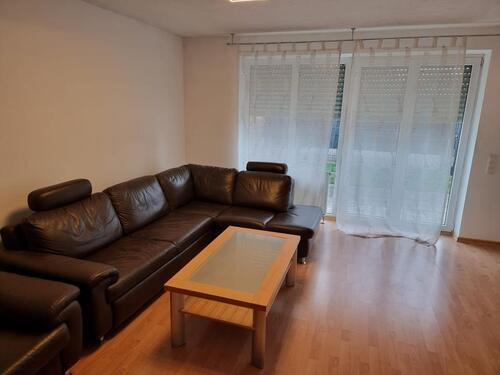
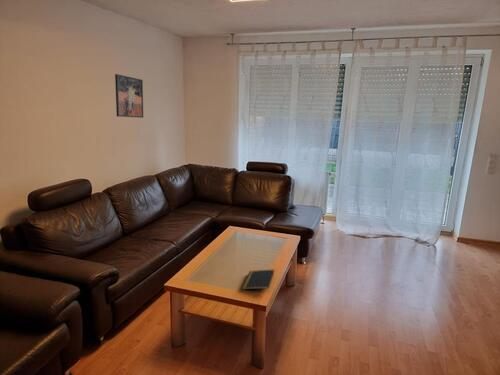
+ notepad (258, 279)
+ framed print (130, 97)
